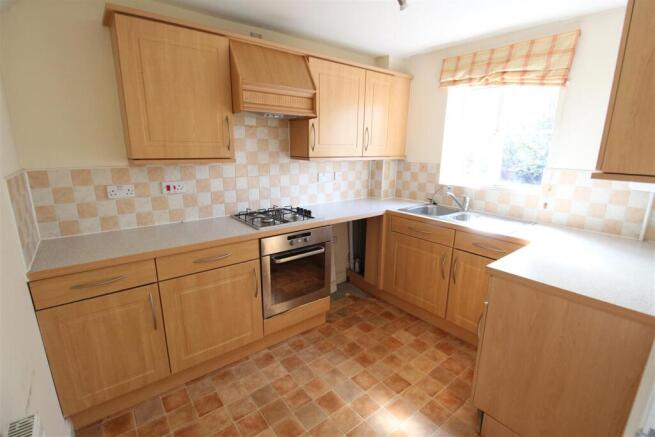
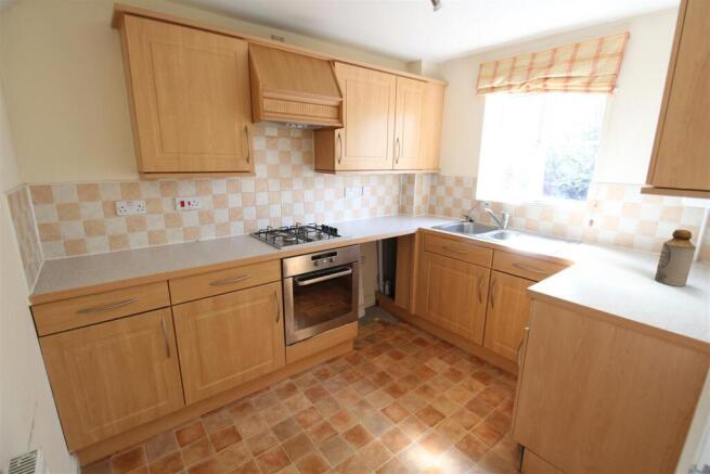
+ bottle (675, 256)
